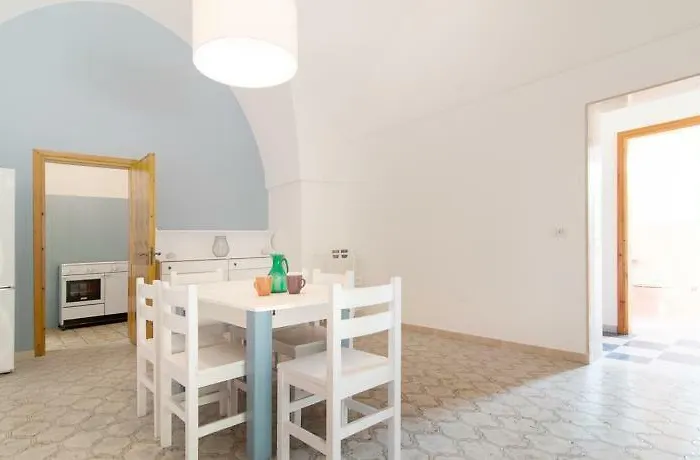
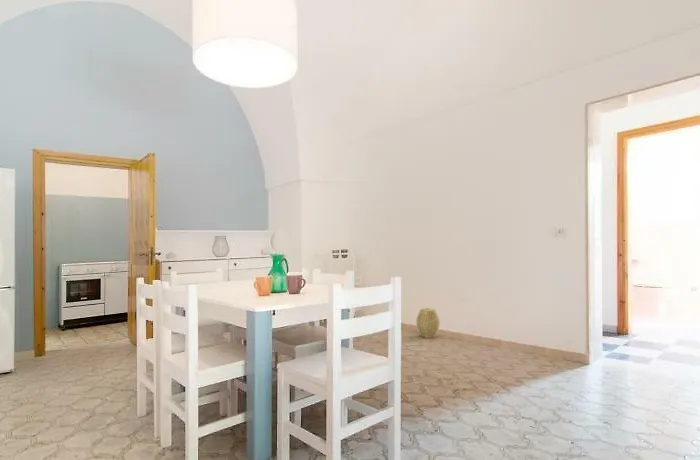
+ woven basket (427, 322)
